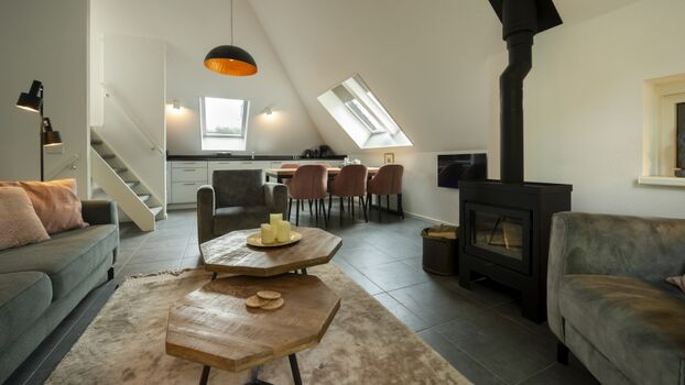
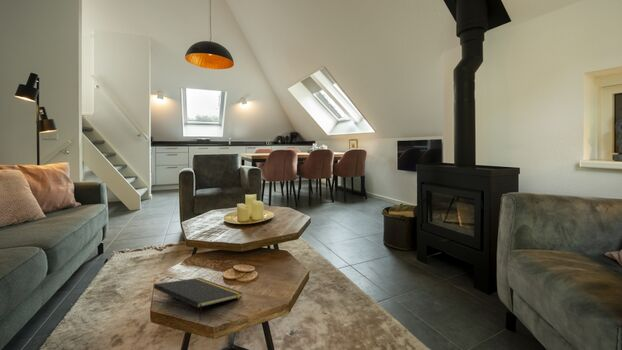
+ notepad (198, 290)
